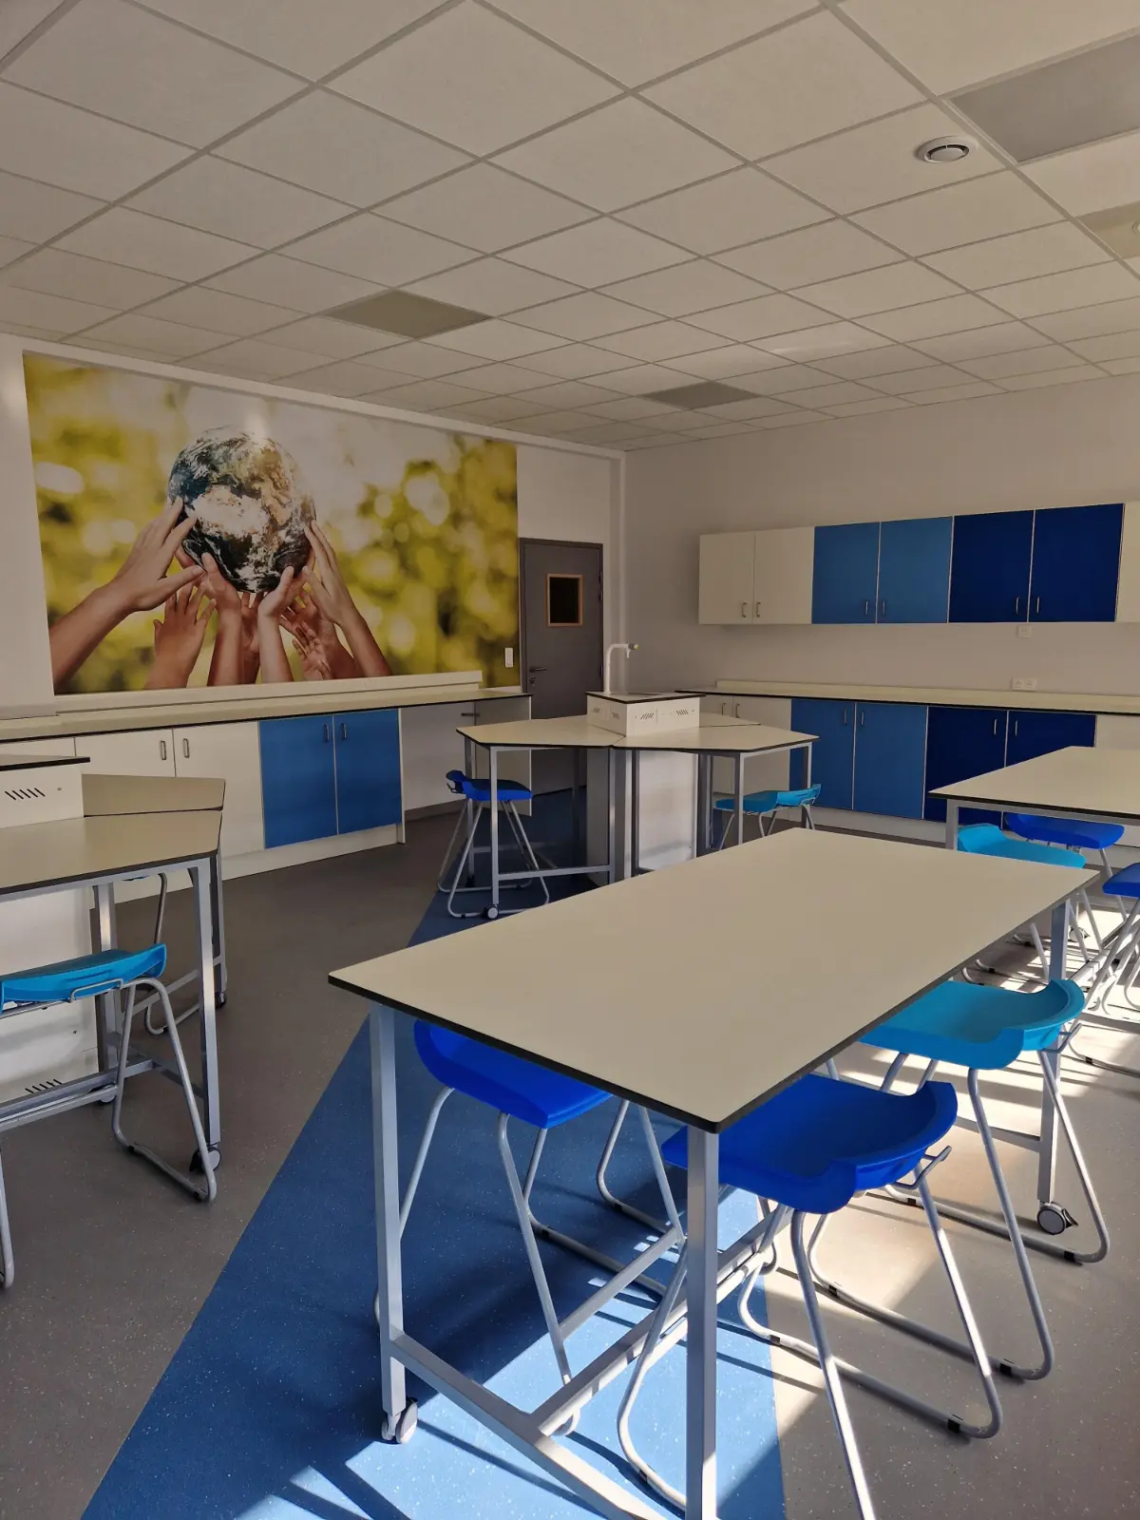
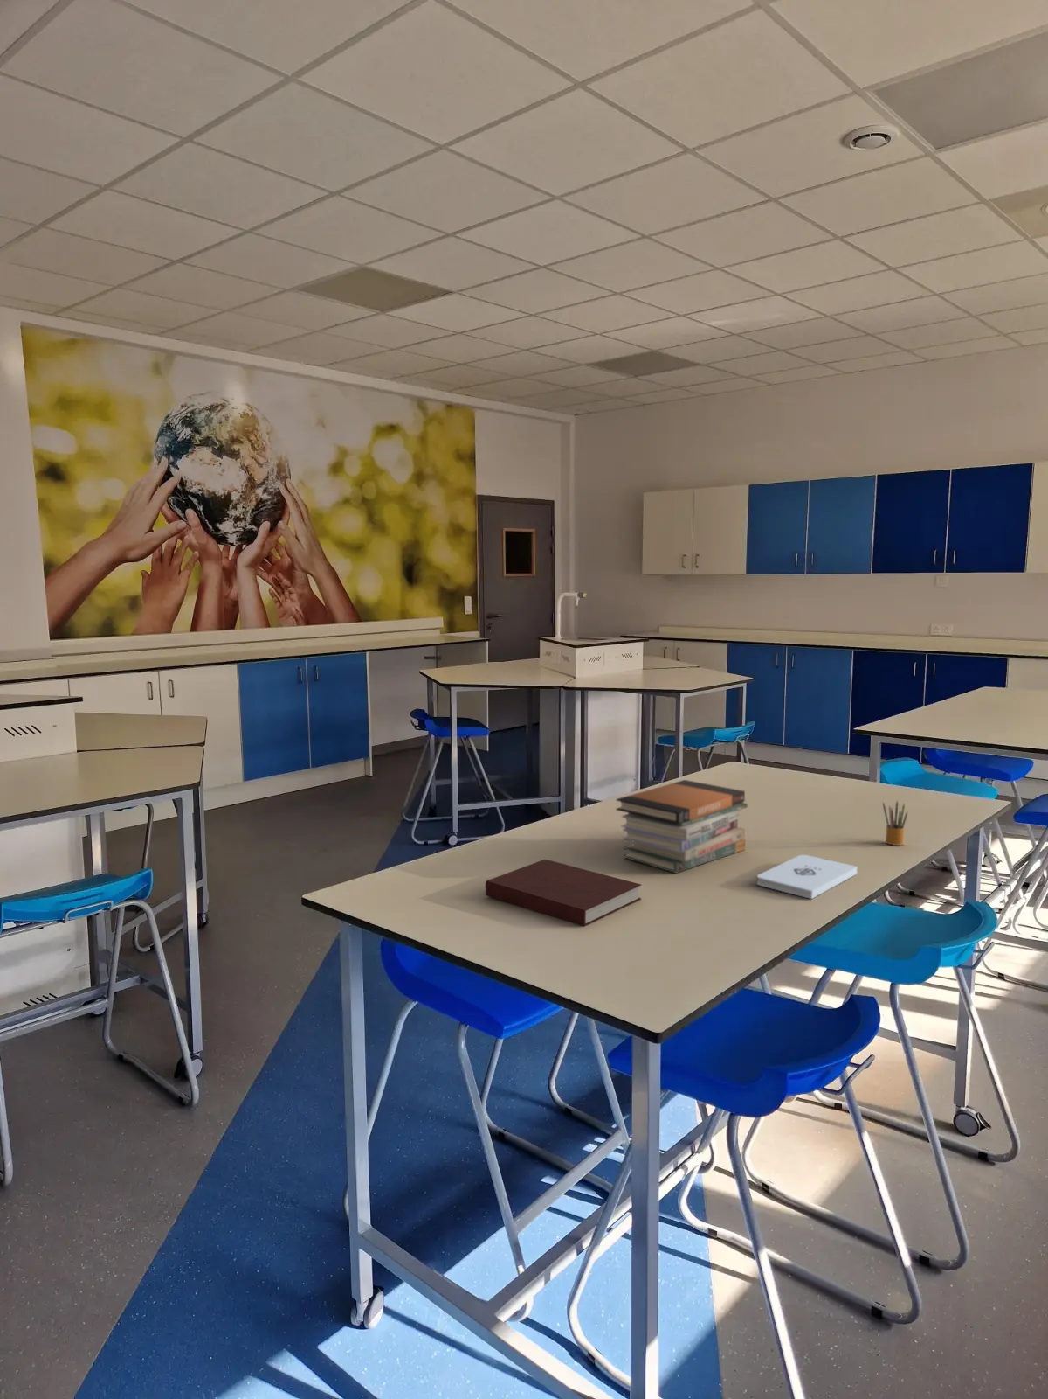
+ book stack (683, 825)
+ pencil box (894, 822)
+ notepad (806, 875)
+ notebook (563, 890)
